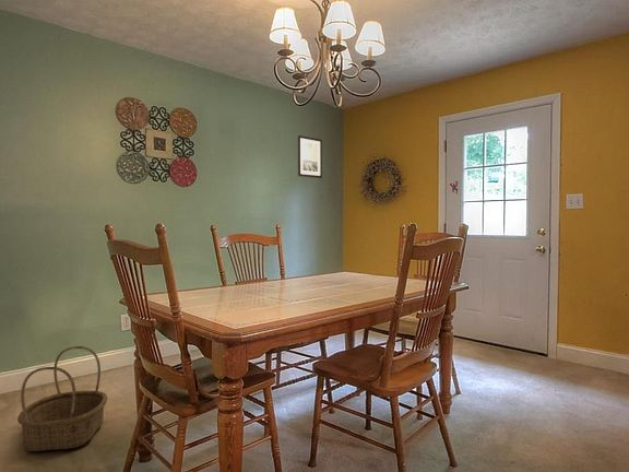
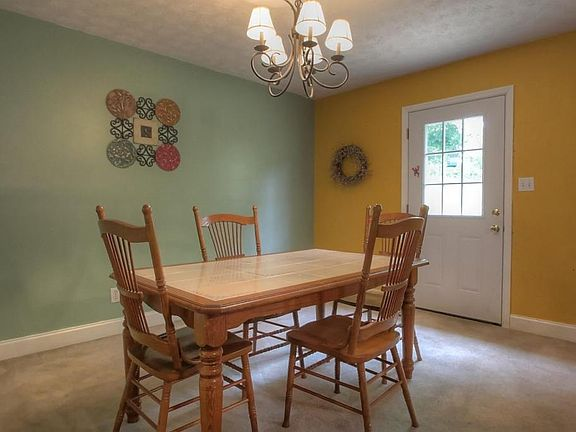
- basket (64, 397)
- wall art (310, 157)
